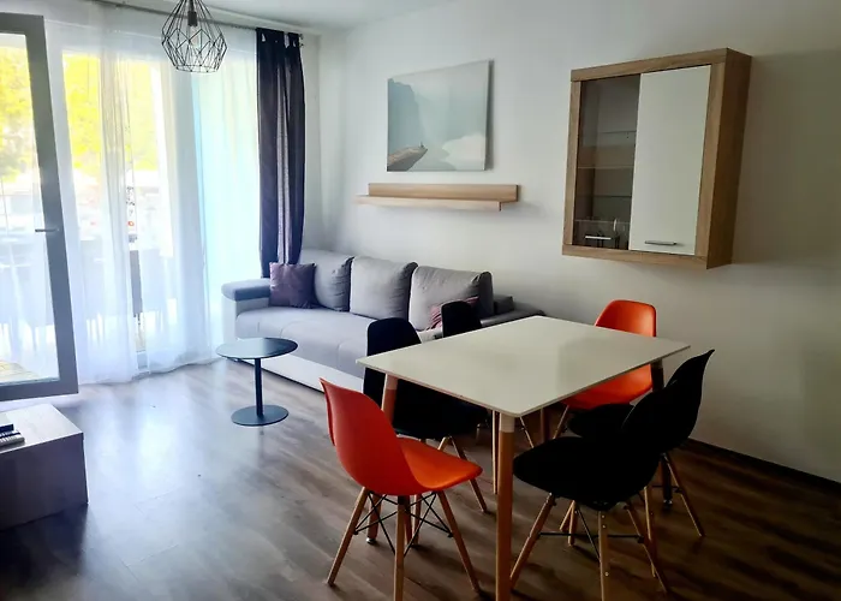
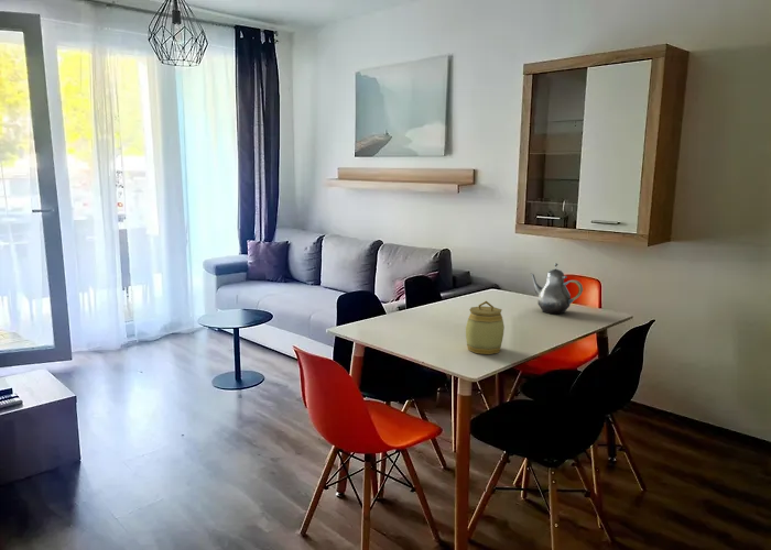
+ jar (485, 324)
+ teapot (554, 287)
